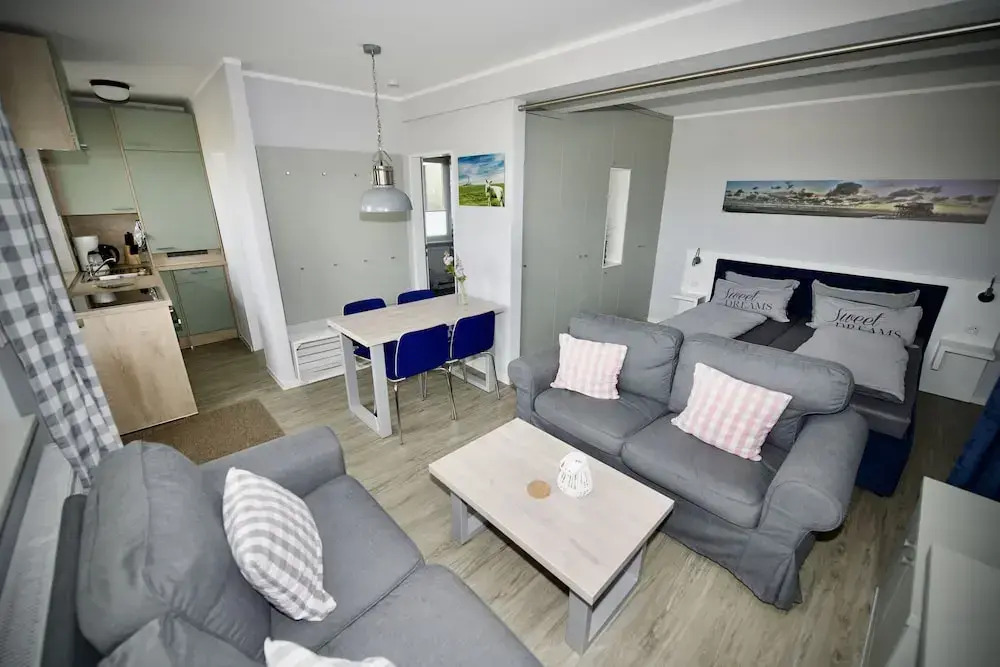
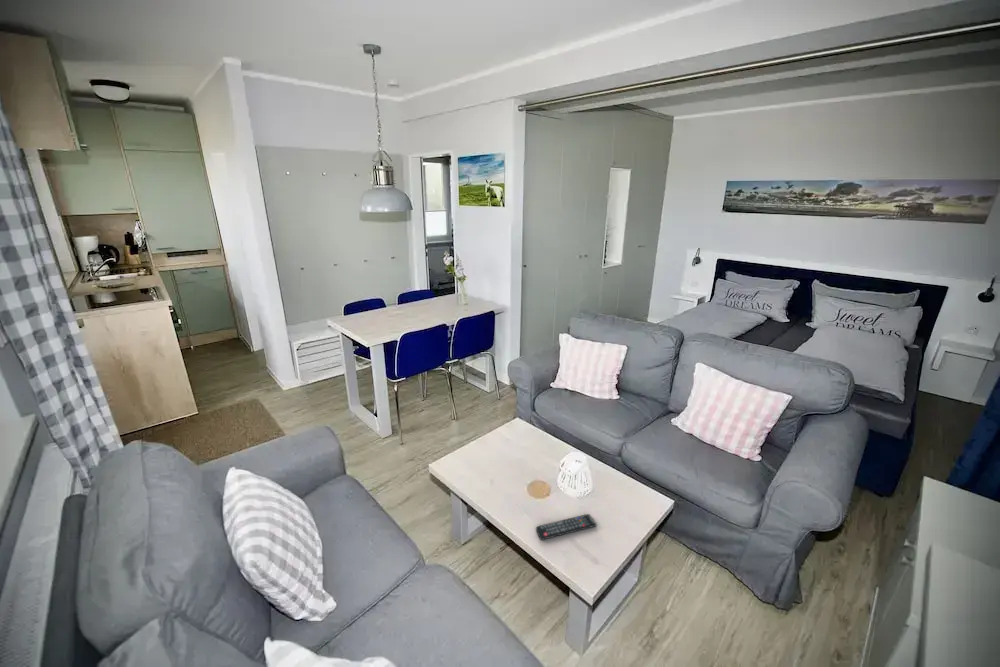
+ remote control (566, 527)
